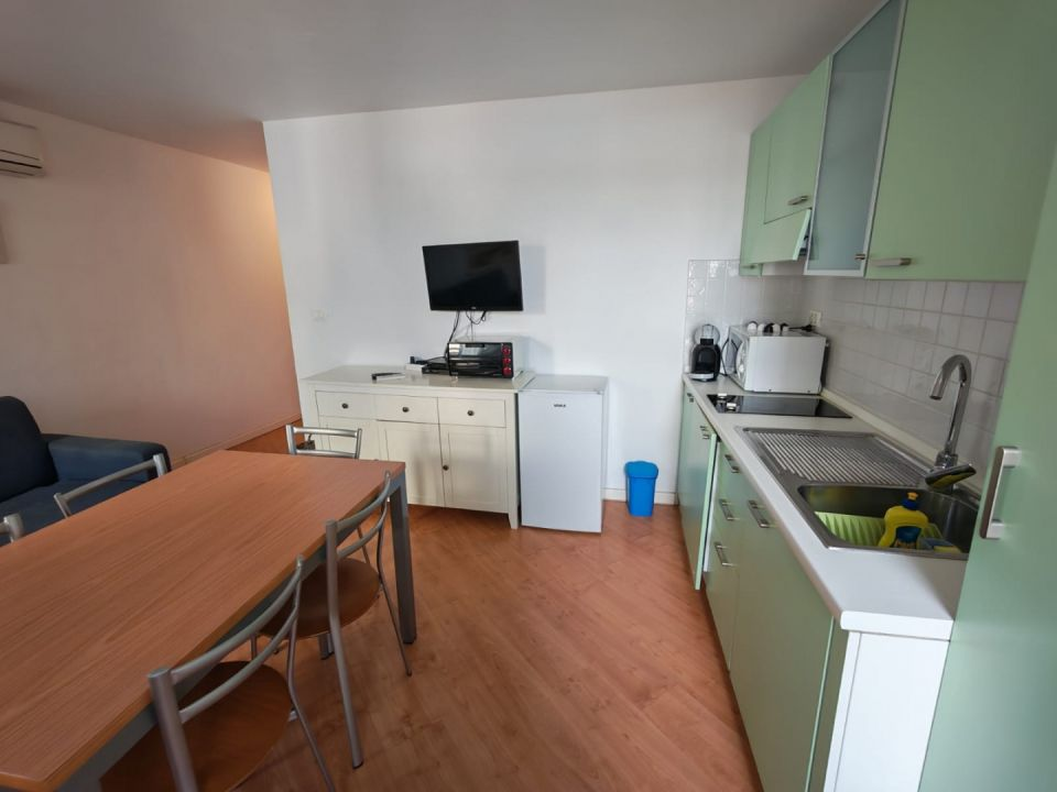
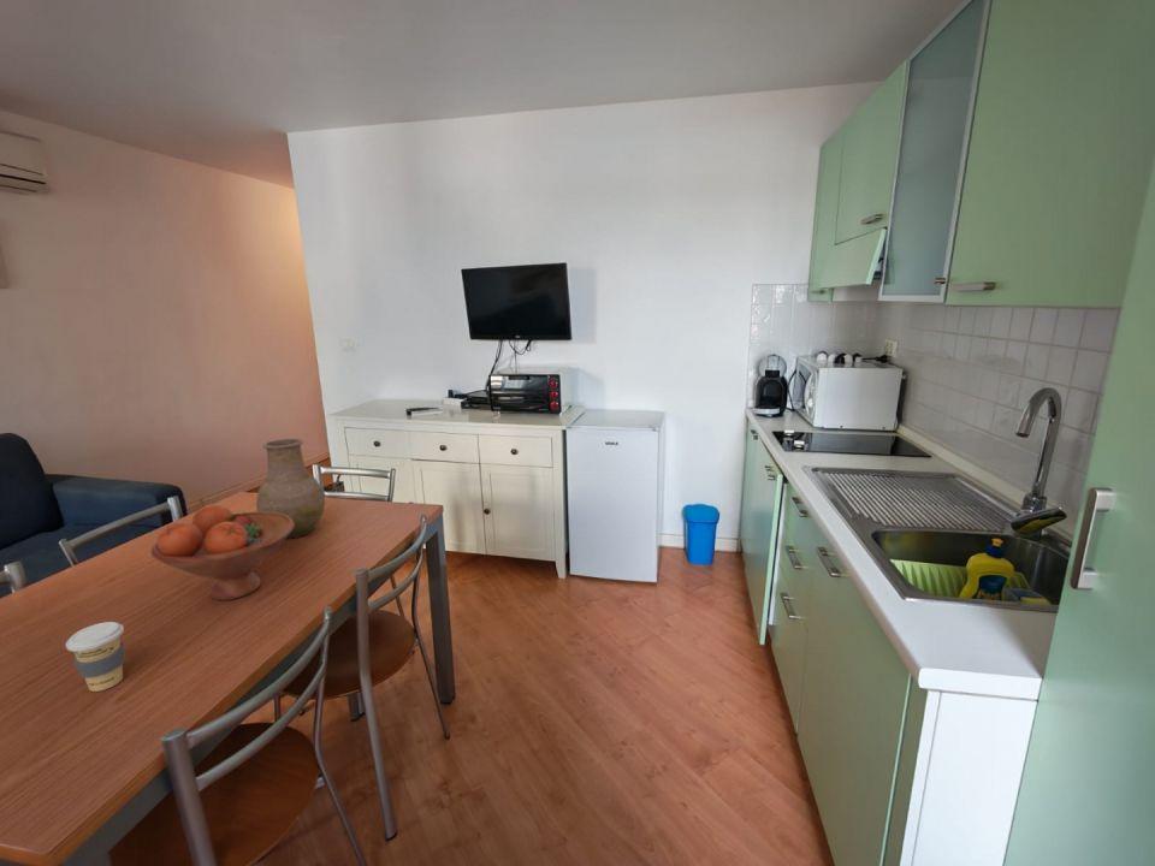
+ coffee cup (100, 657)
+ fruit bowl (229, 550)
+ vase (289, 487)
